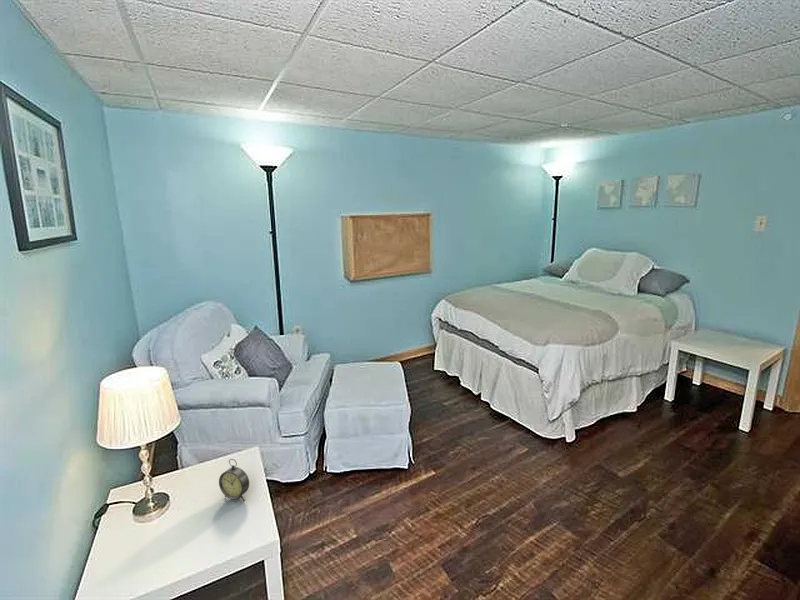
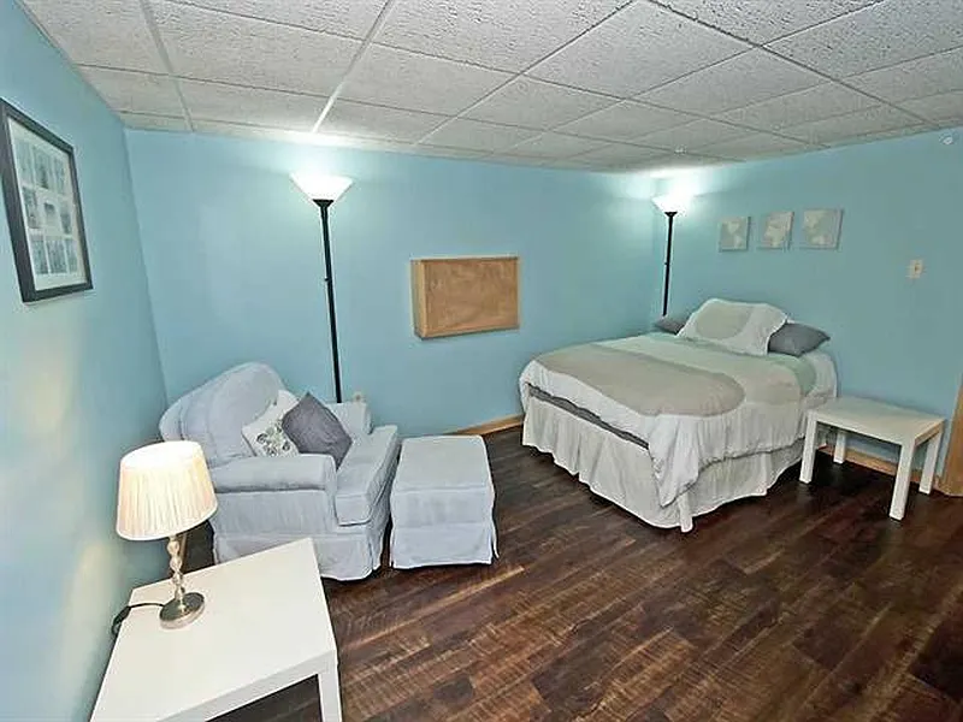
- alarm clock (234, 478)
